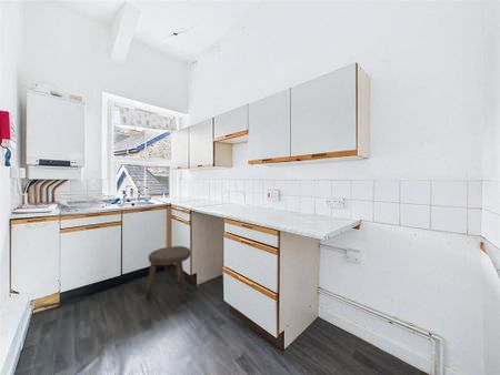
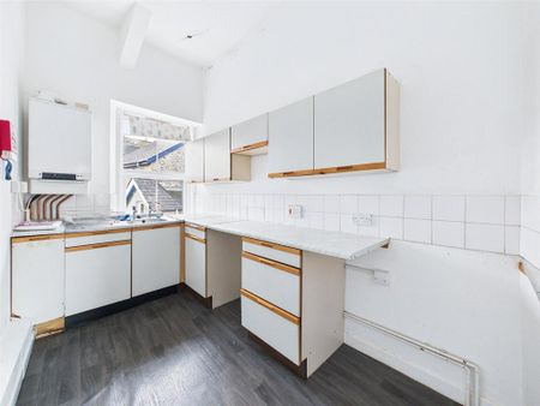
- stool (176, 273)
